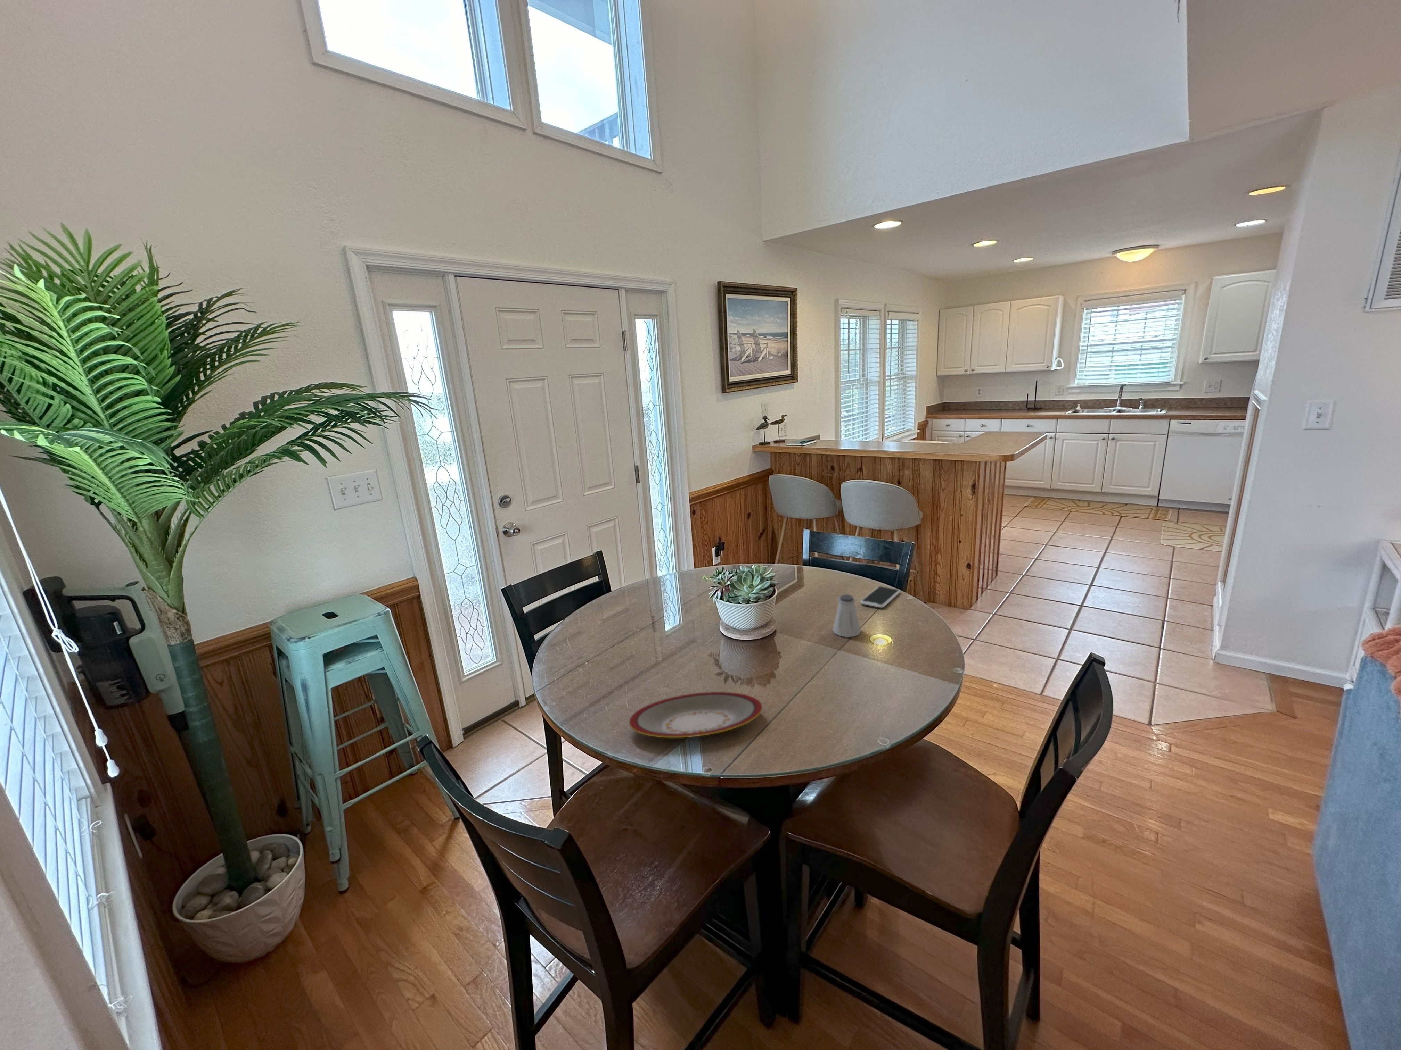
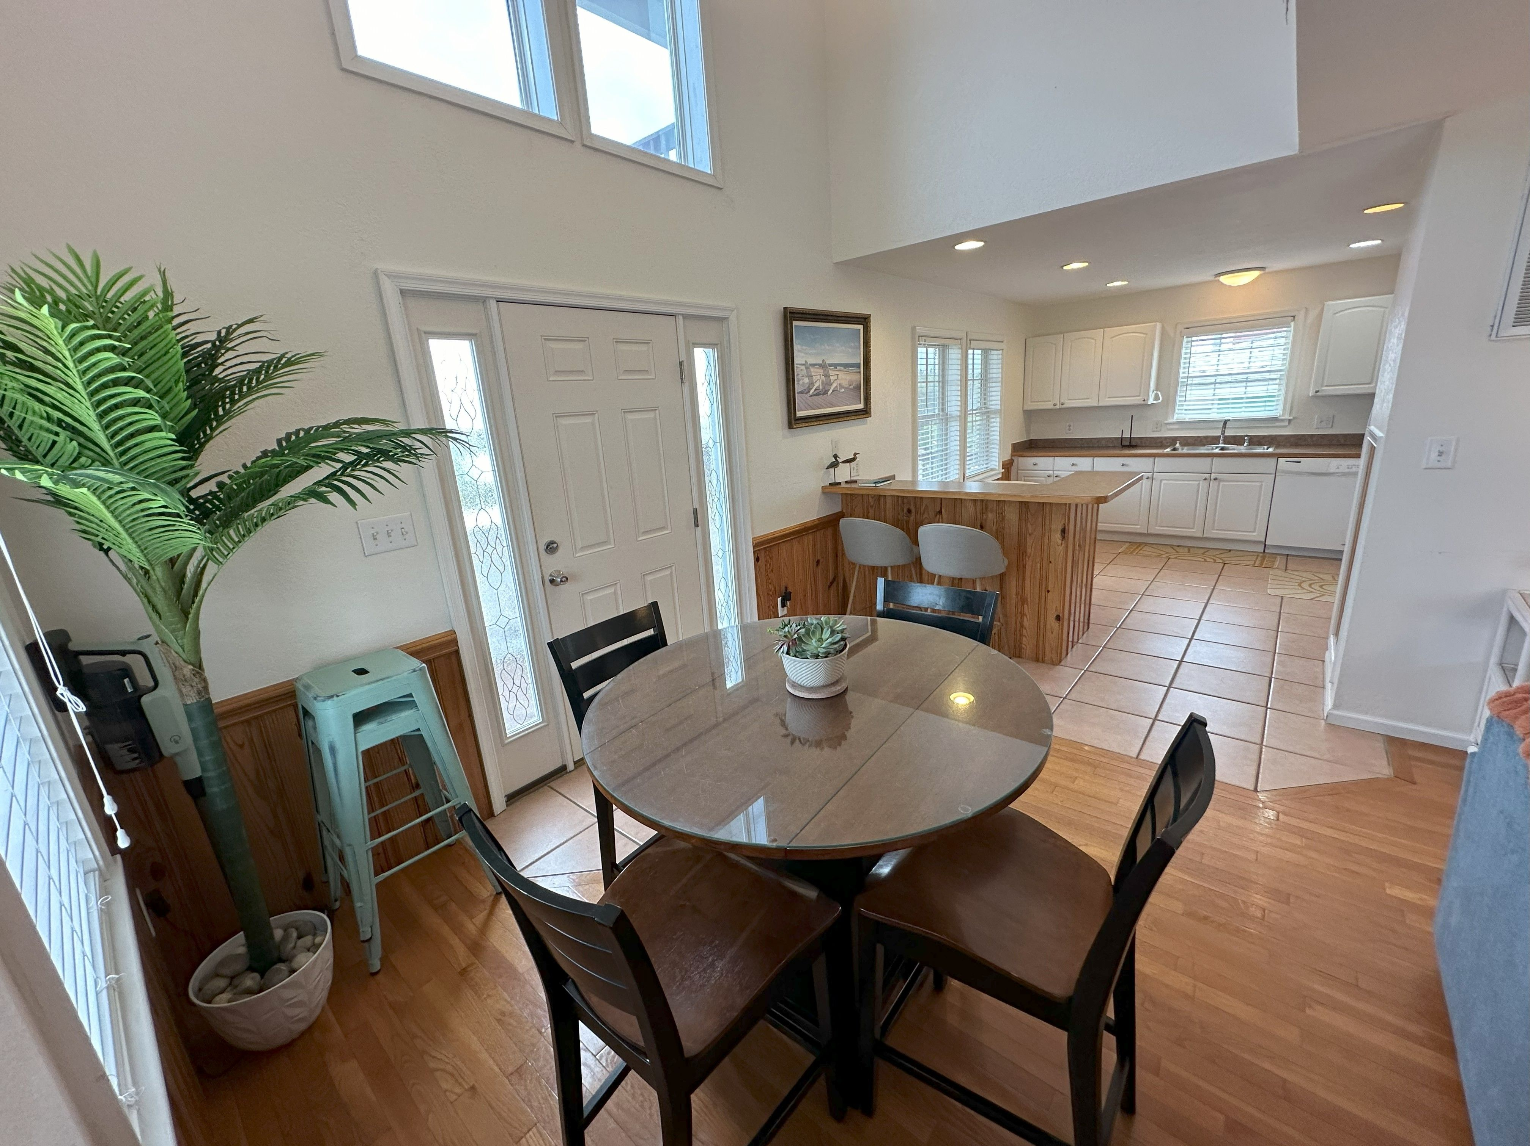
- plate (697, 718)
- smartphone (880, 597)
- saltshaker (846, 614)
